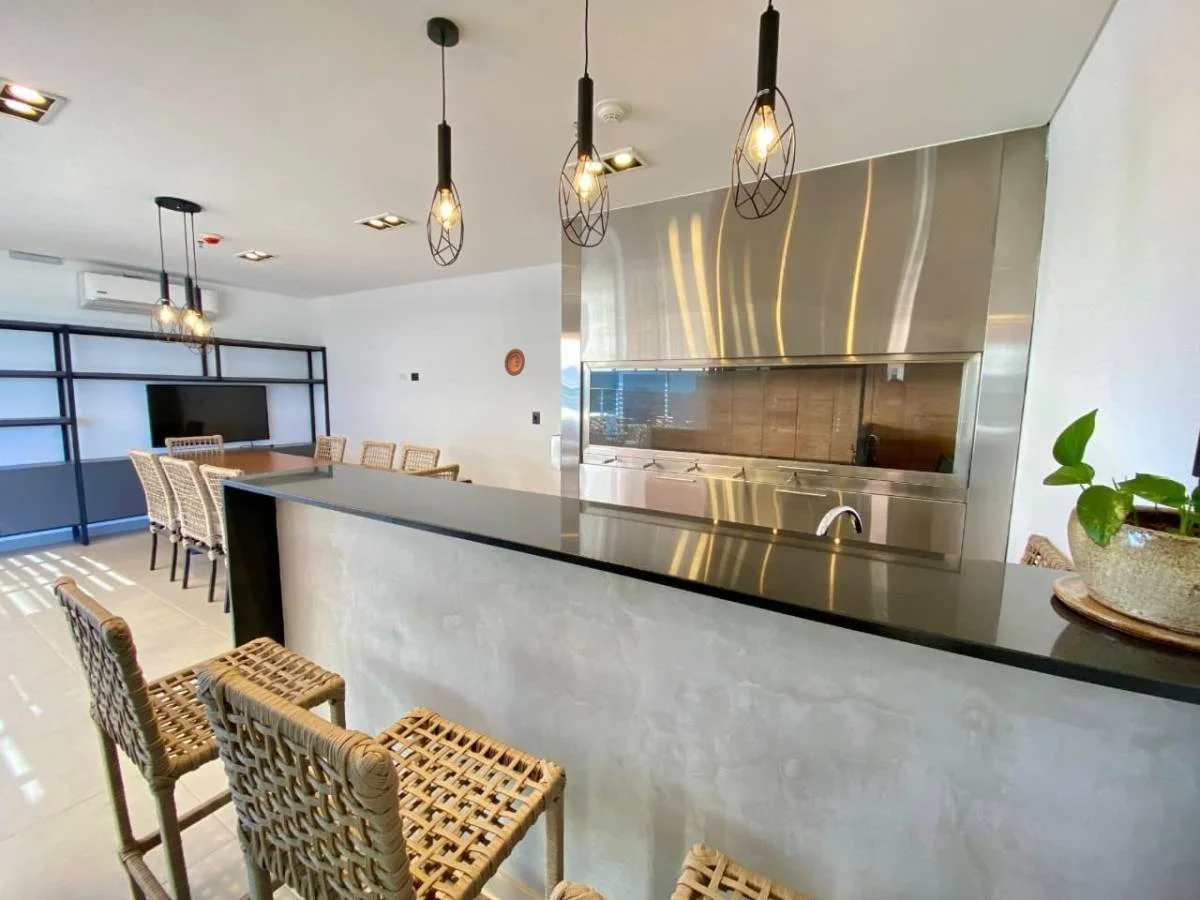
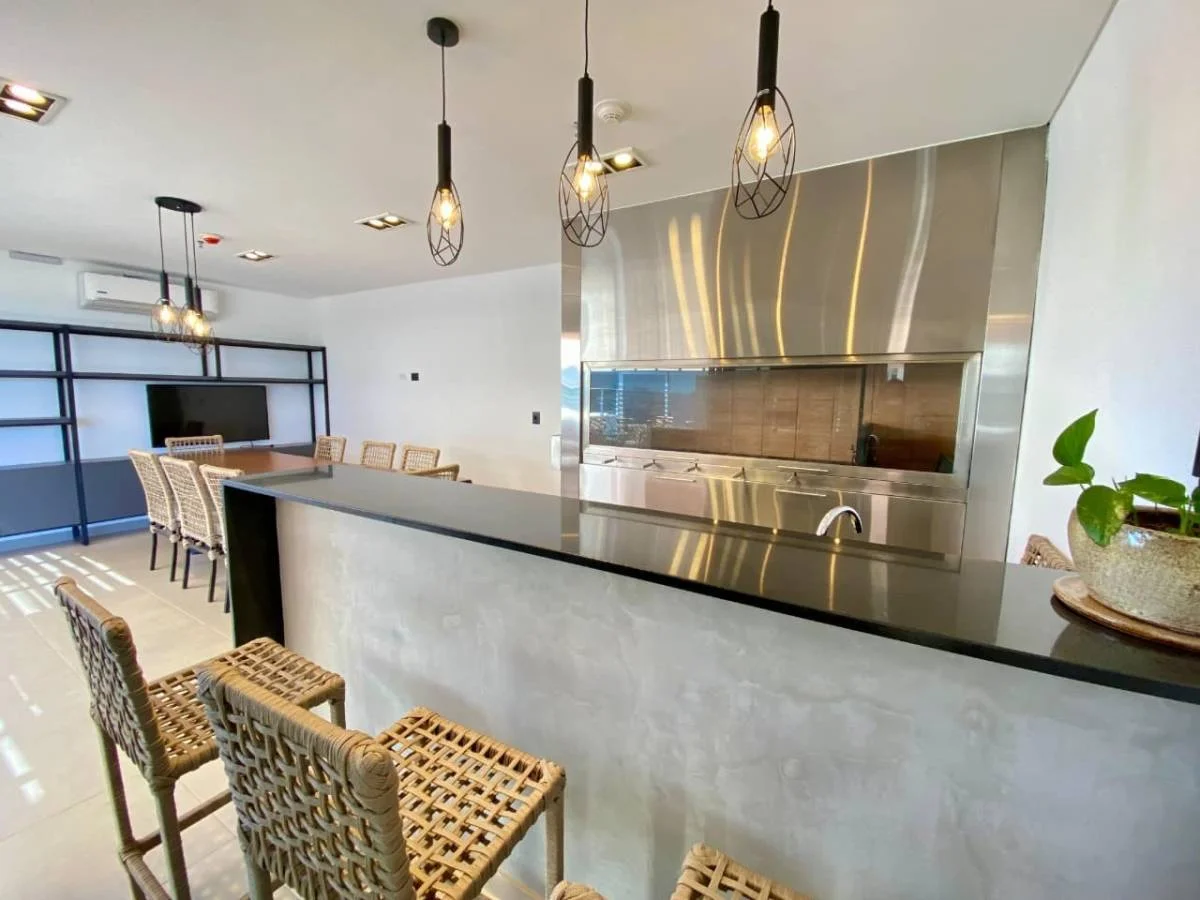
- decorative plate (514, 362)
